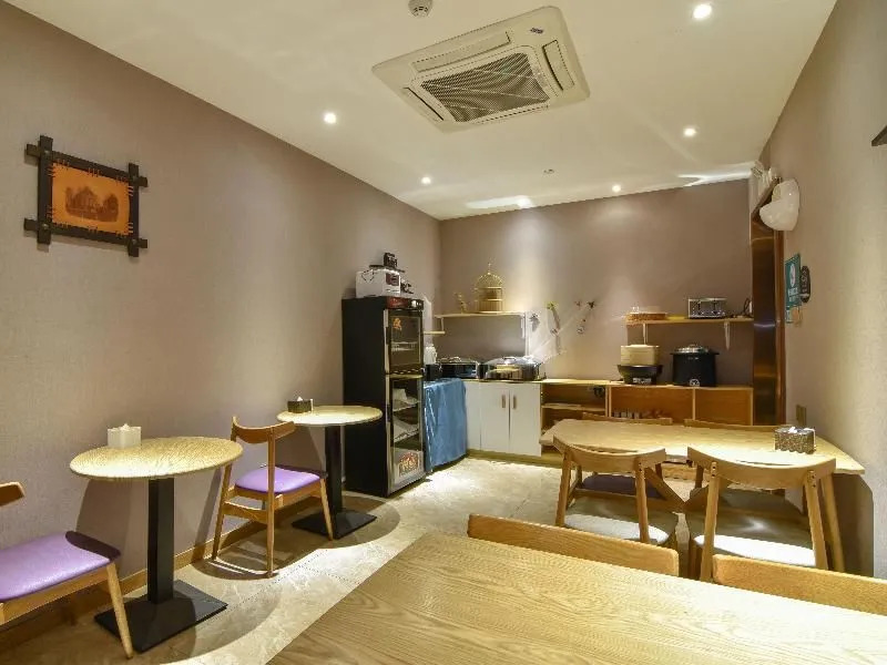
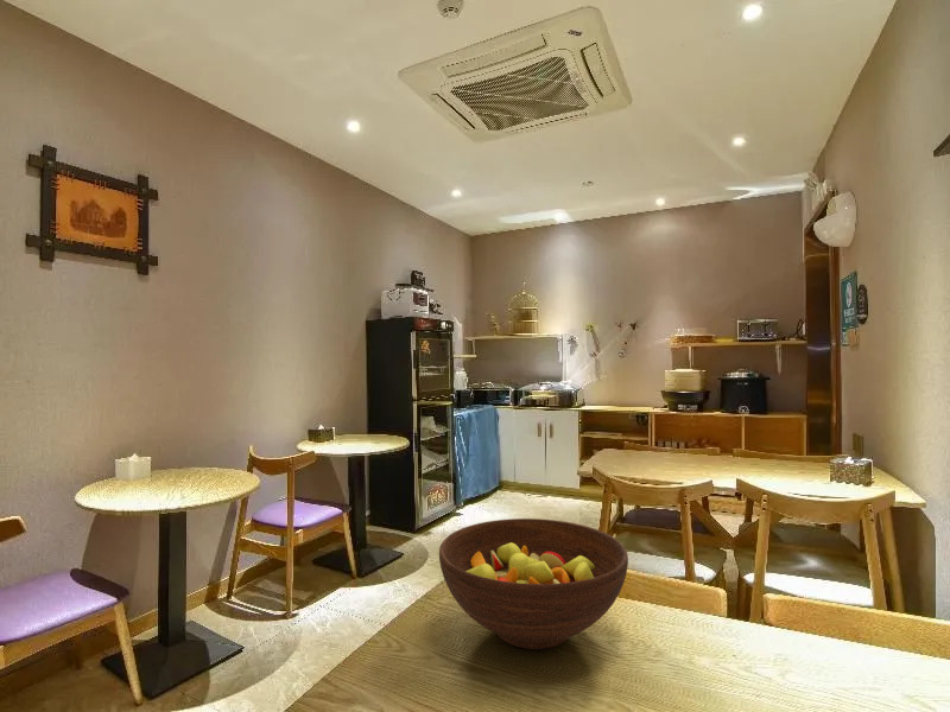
+ fruit bowl (532, 589)
